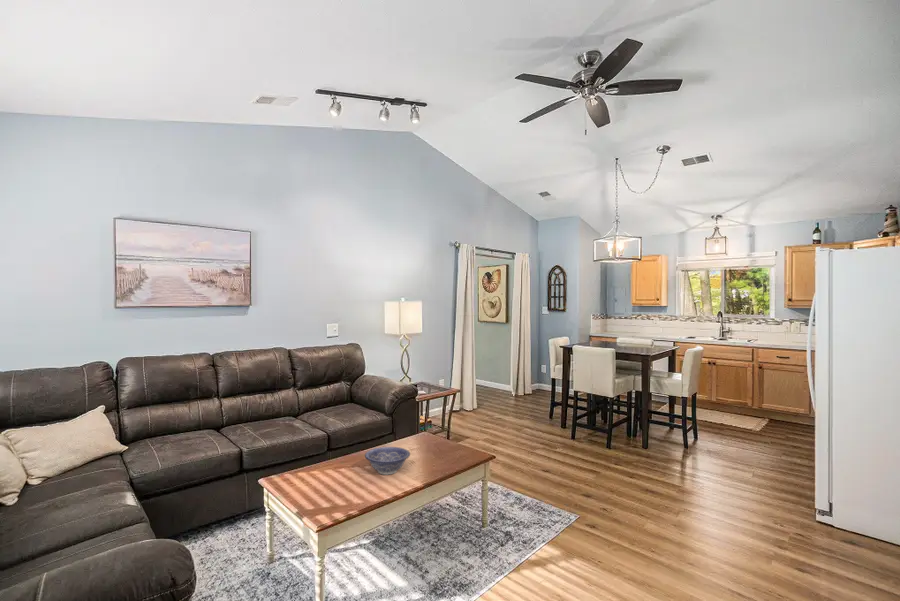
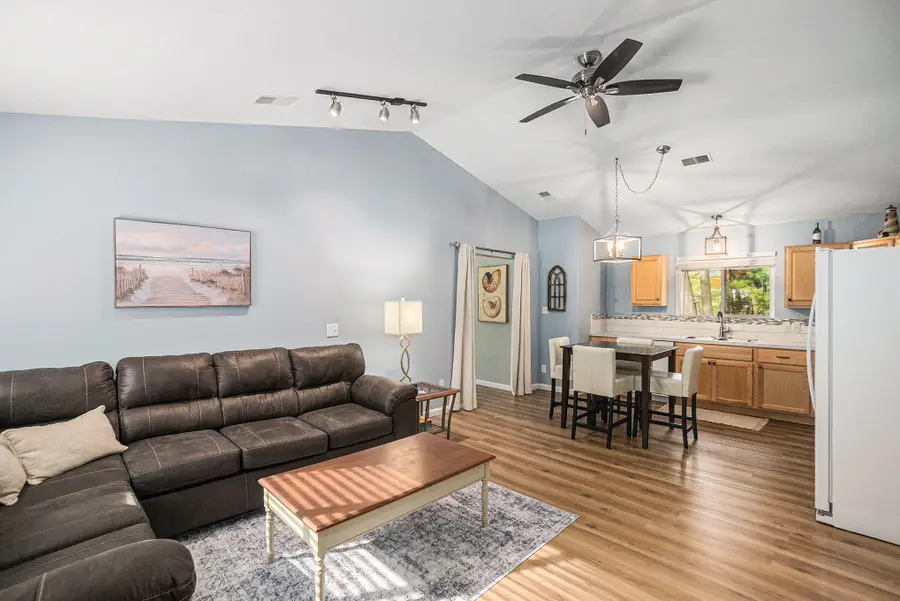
- decorative bowl (387, 462)
